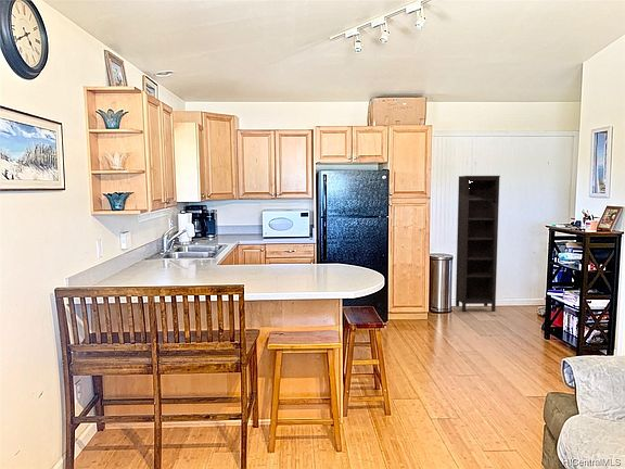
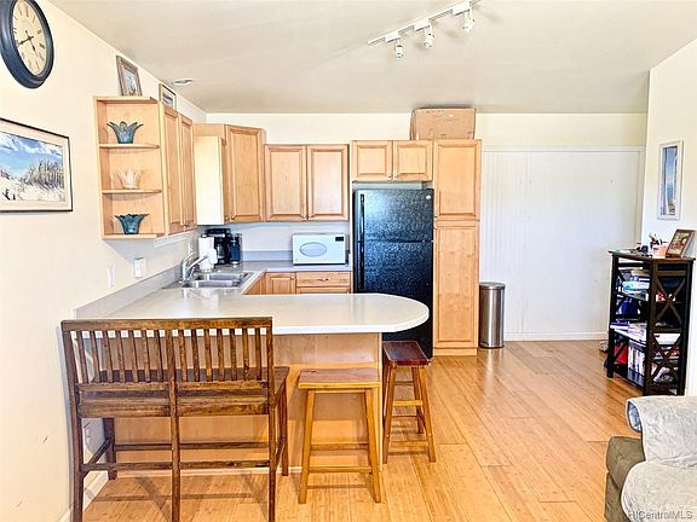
- bookcase (476, 242)
